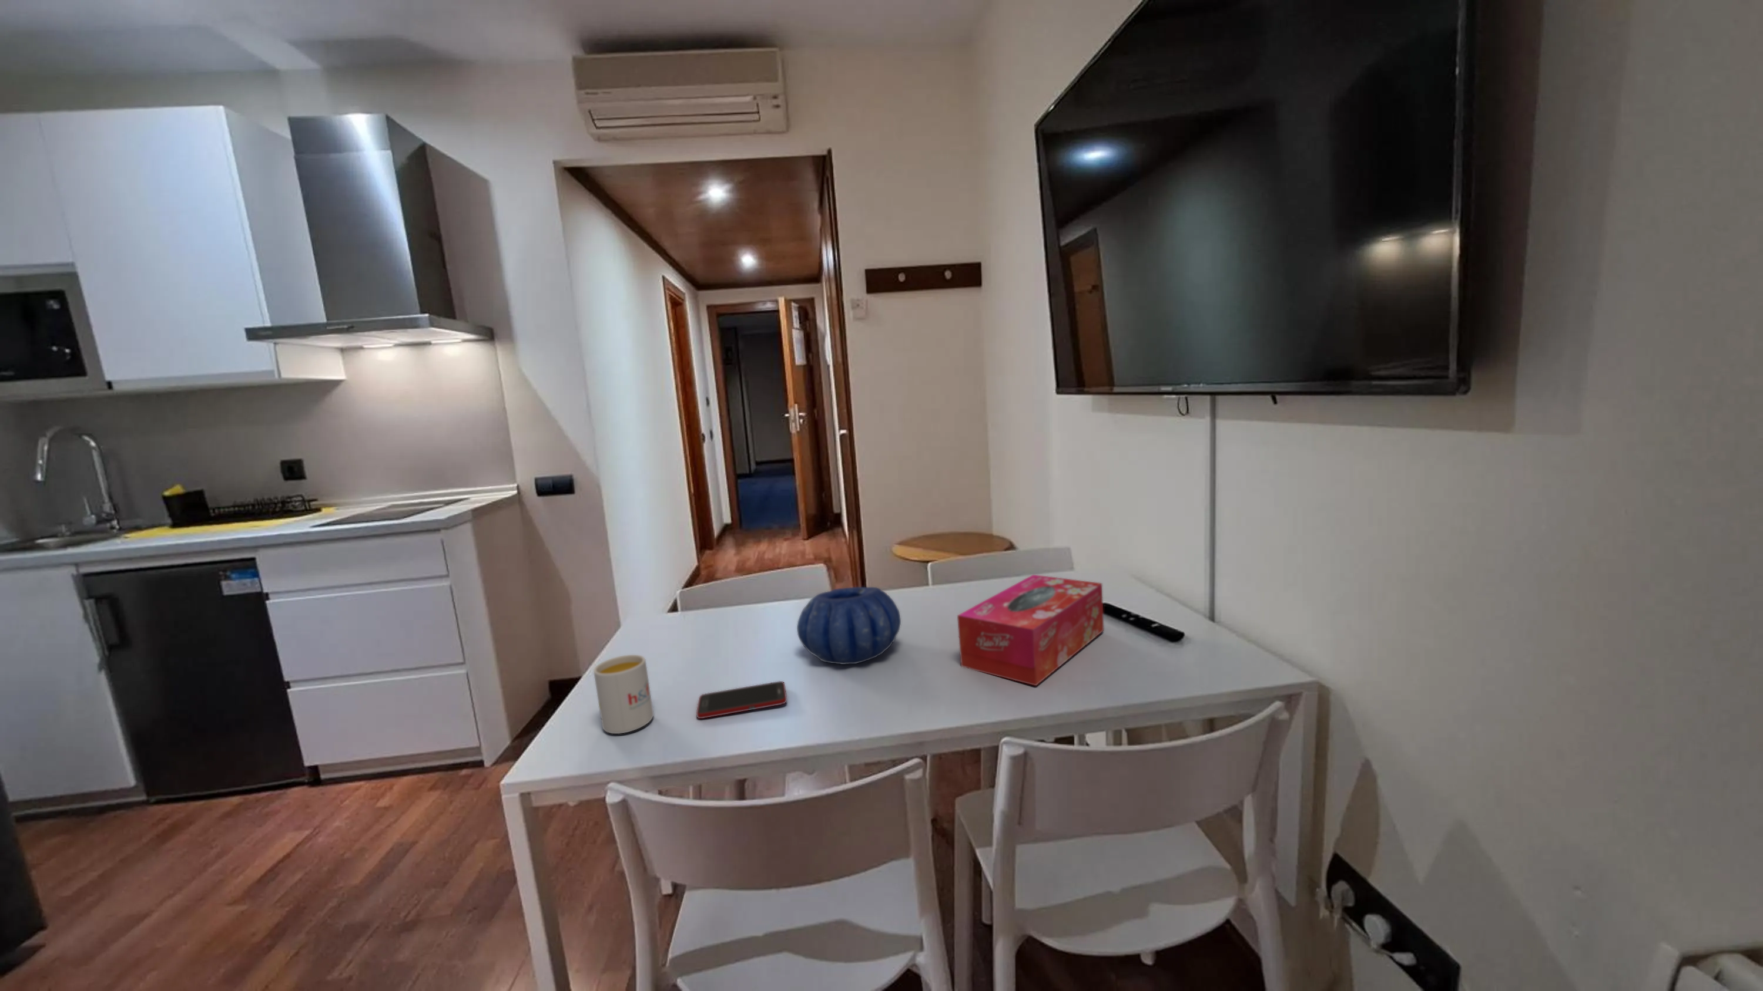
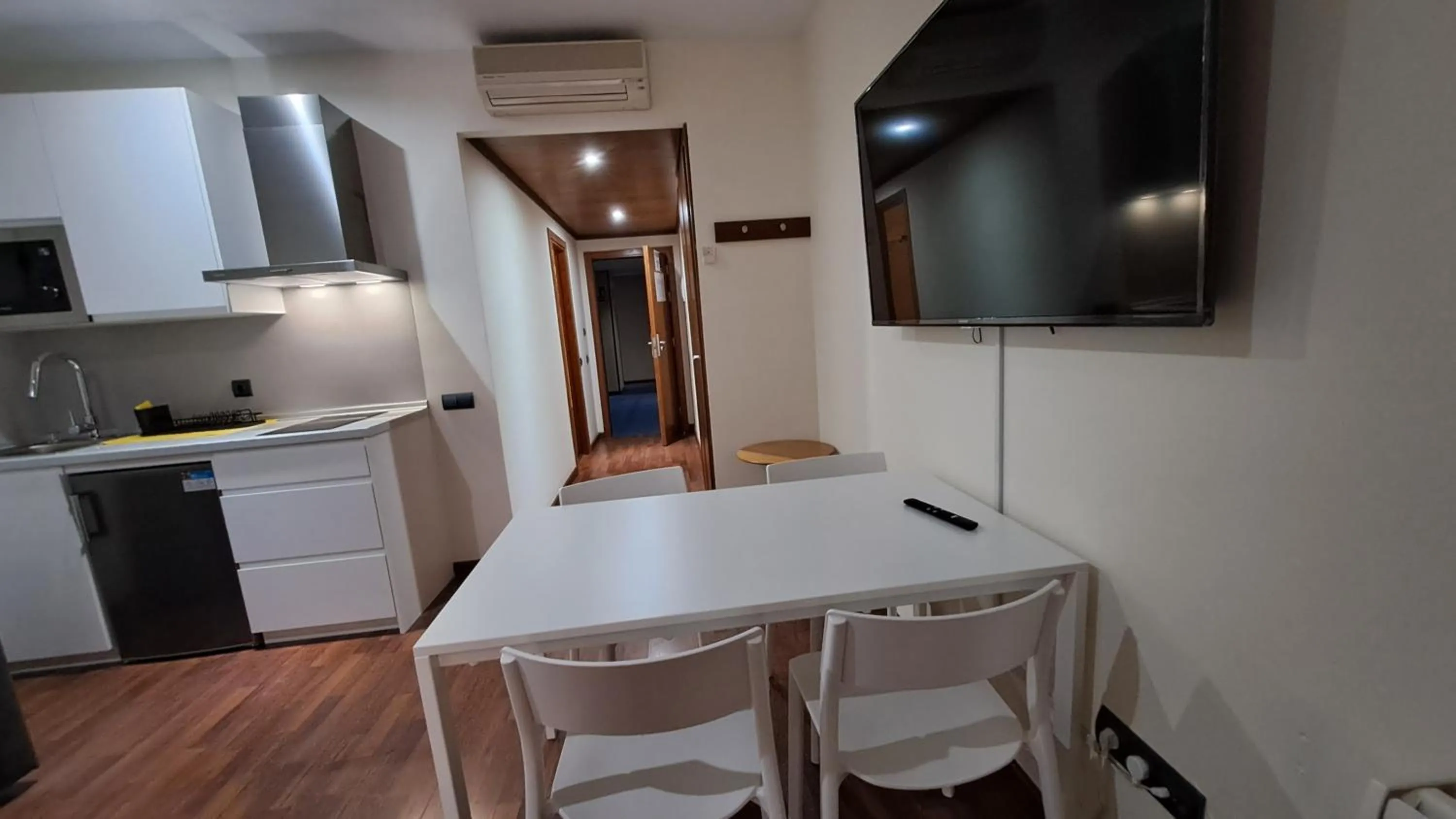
- cell phone (742, 699)
- mug (626, 690)
- decorative bowl (849, 622)
- tissue box (1034, 623)
